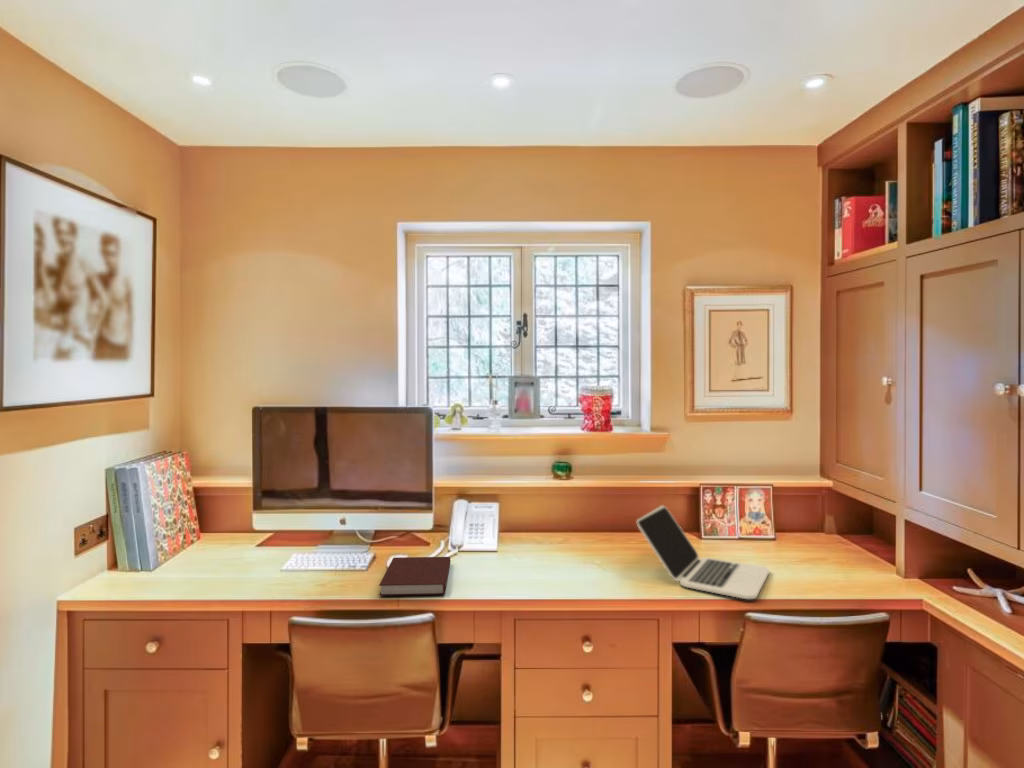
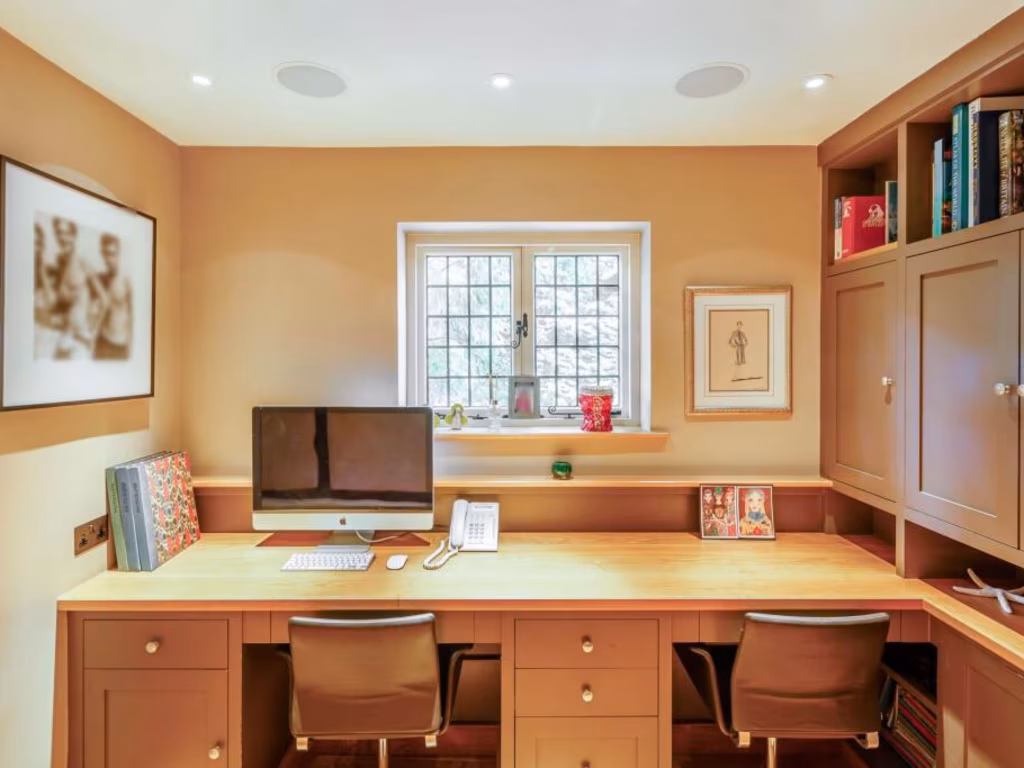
- laptop (695, 549)
- notebook (417, 574)
